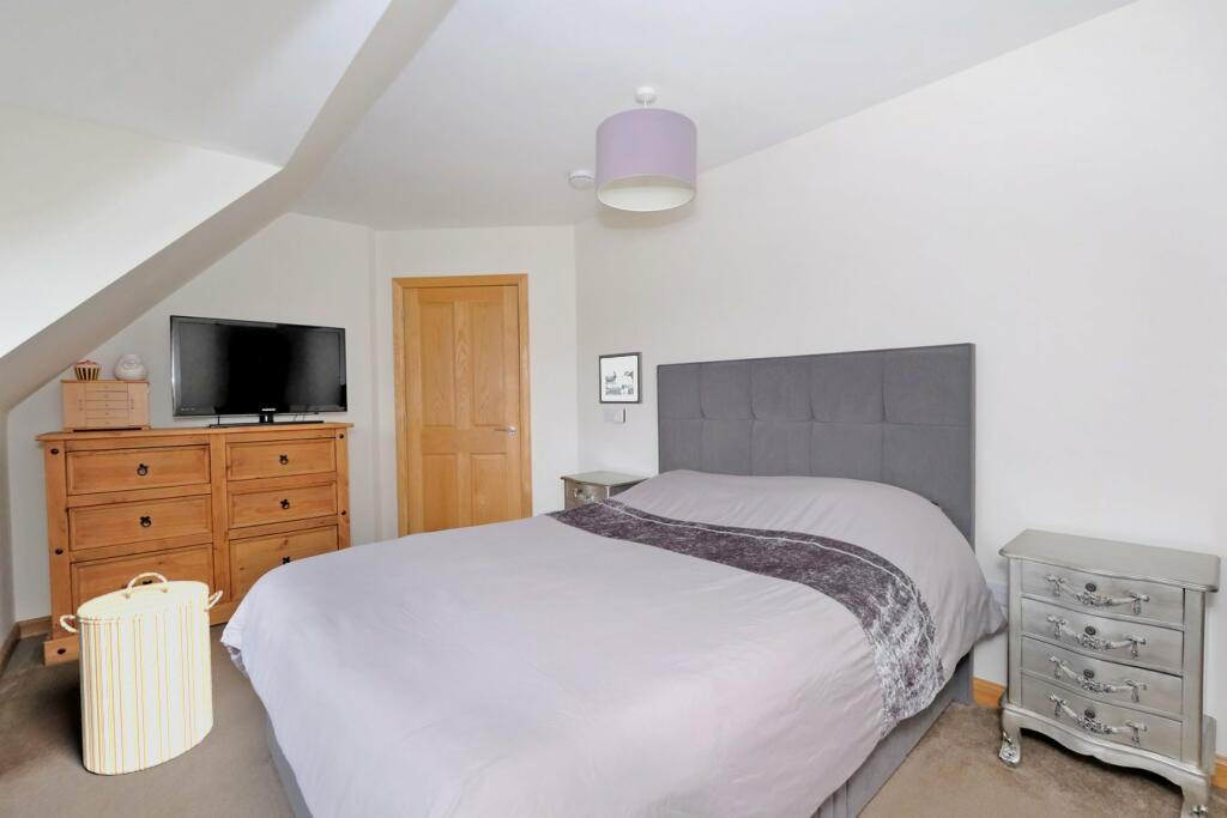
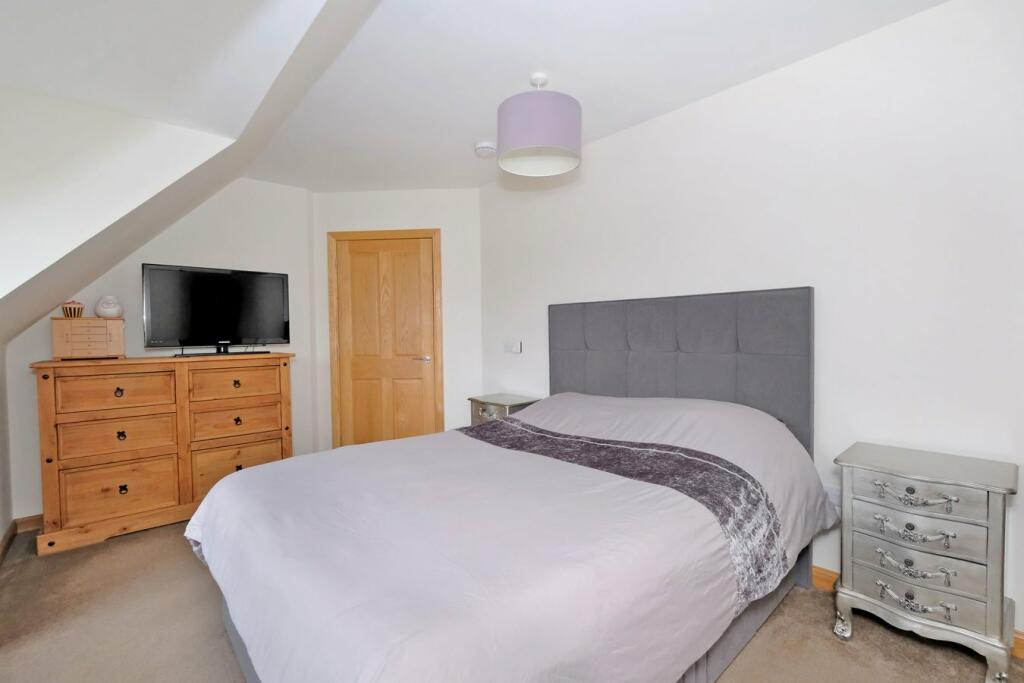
- picture frame (619, 378)
- laundry hamper (147, 658)
